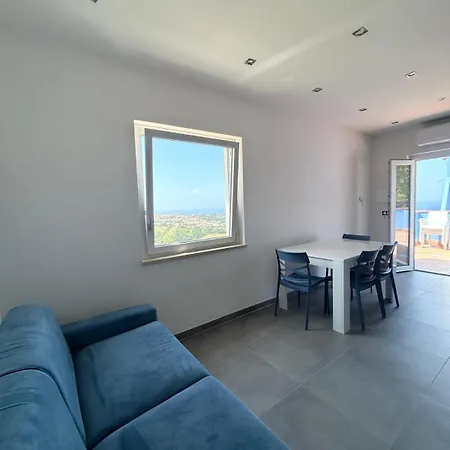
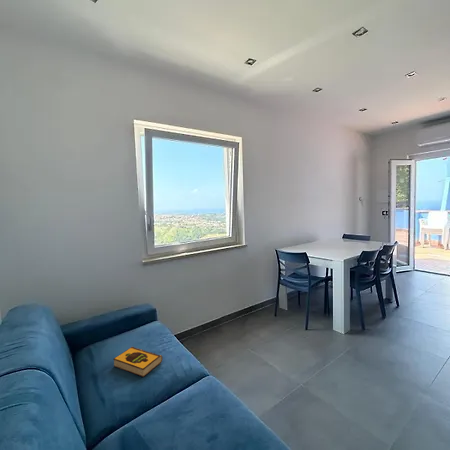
+ hardback book (138, 360)
